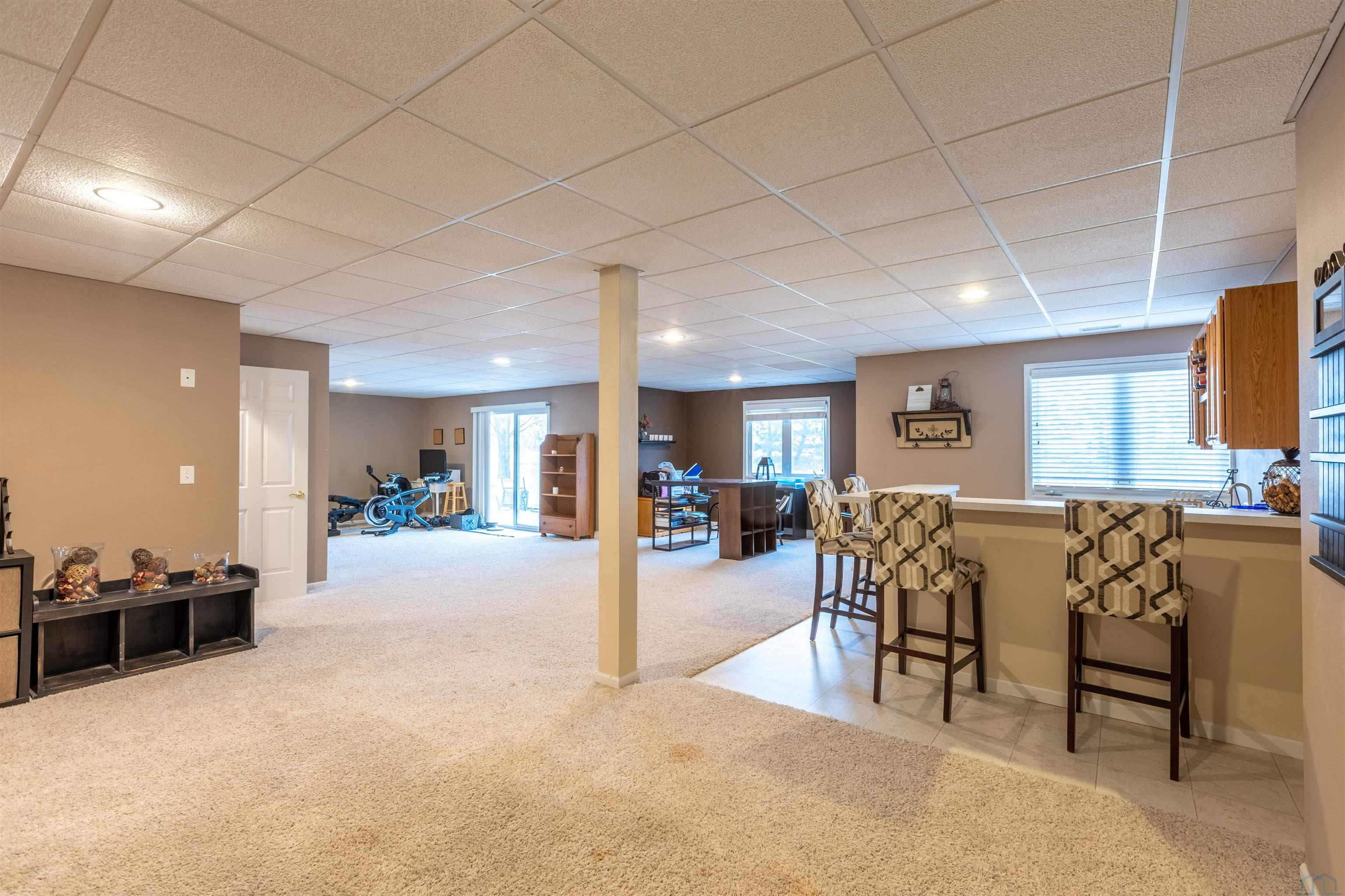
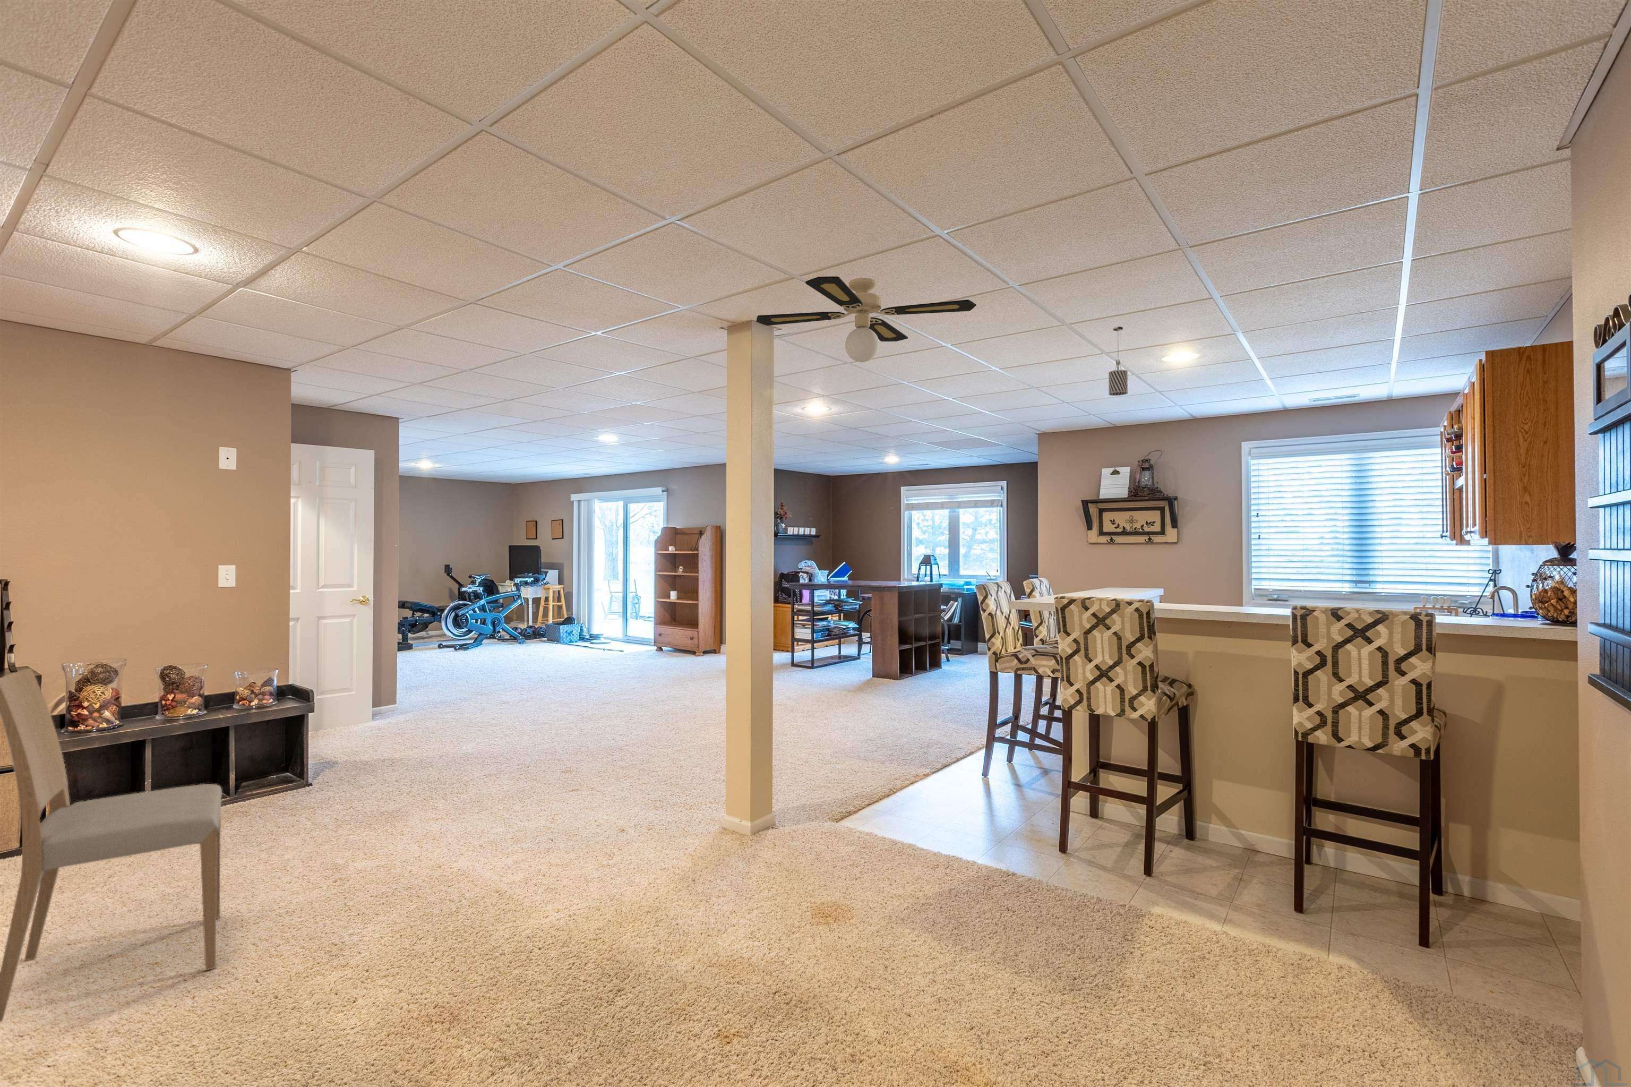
+ ceiling fan (862, 321)
+ pendant light (1118, 360)
+ dining chair (120, 815)
